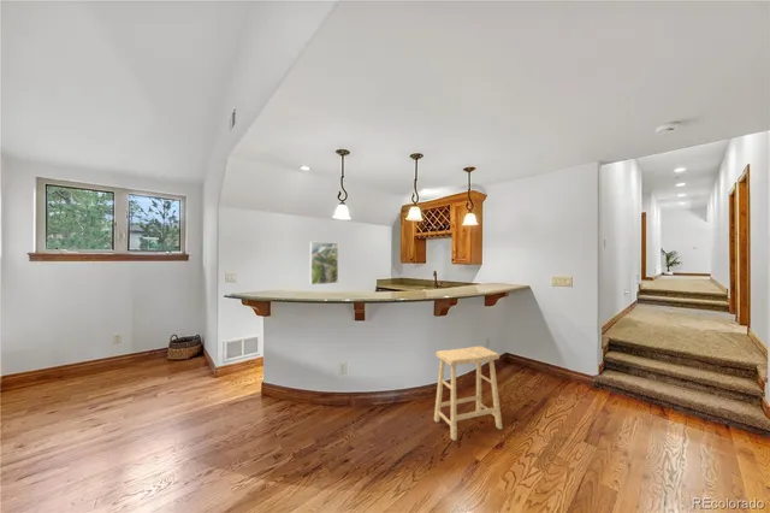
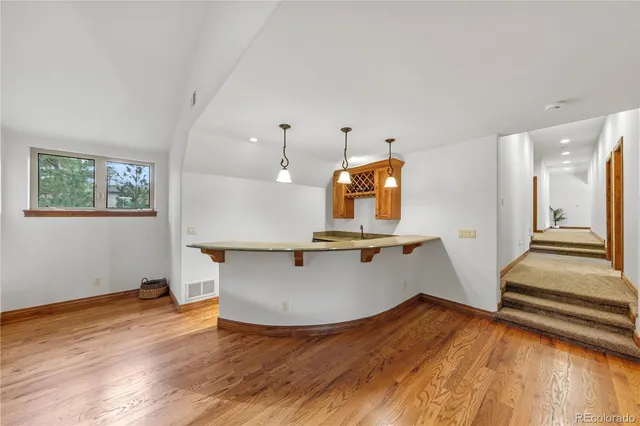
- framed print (324, 263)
- stool (467, 397)
